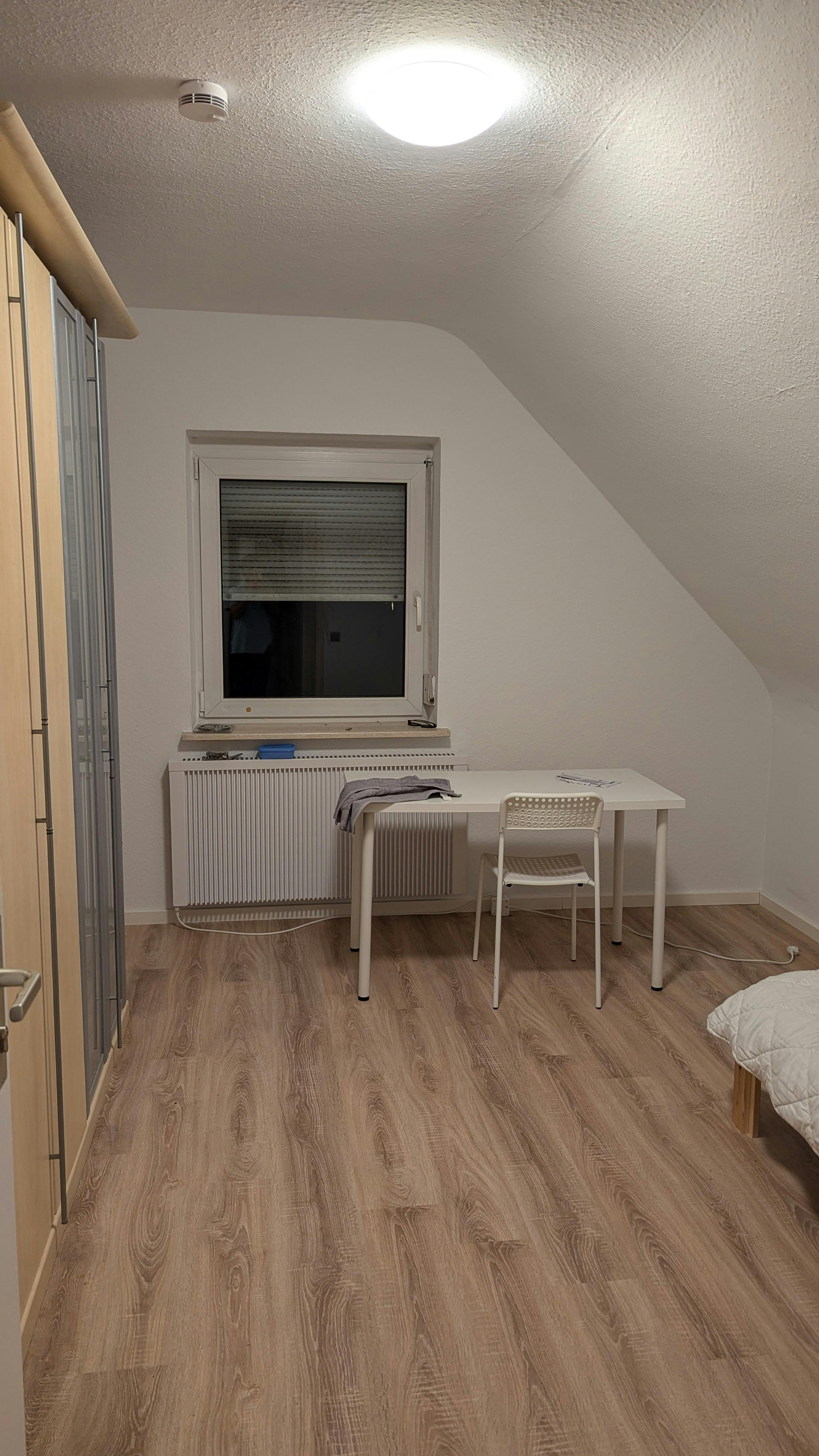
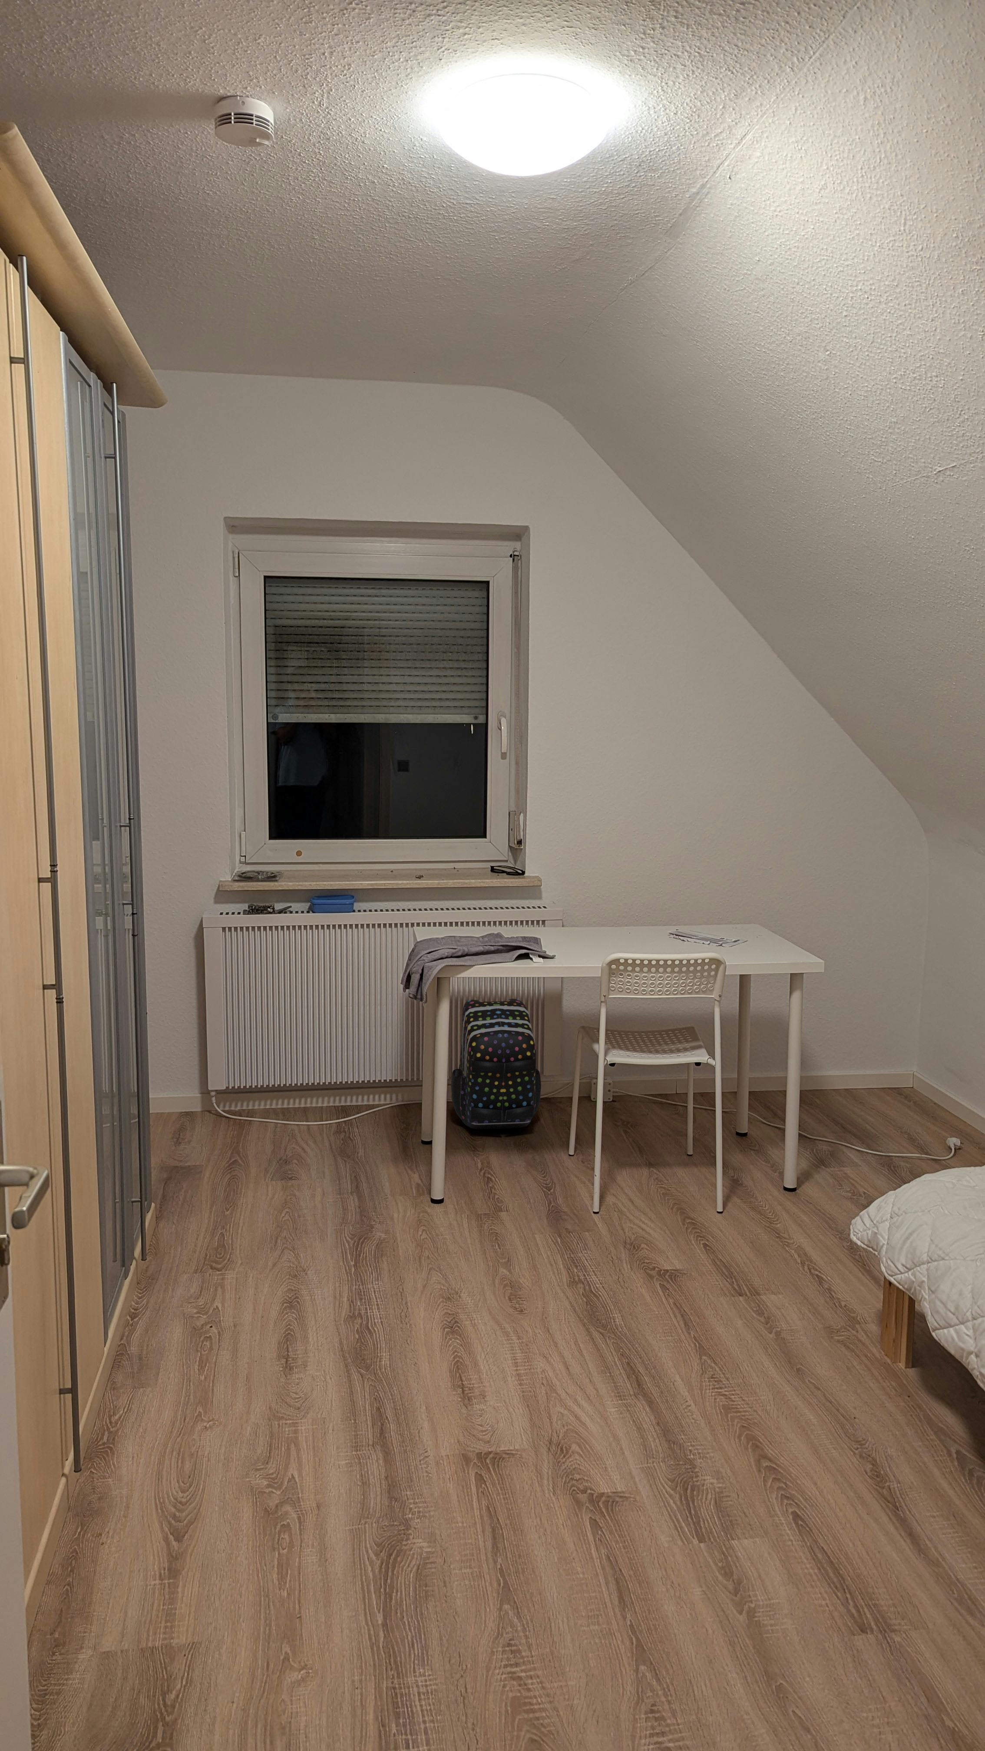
+ backpack (497, 1064)
